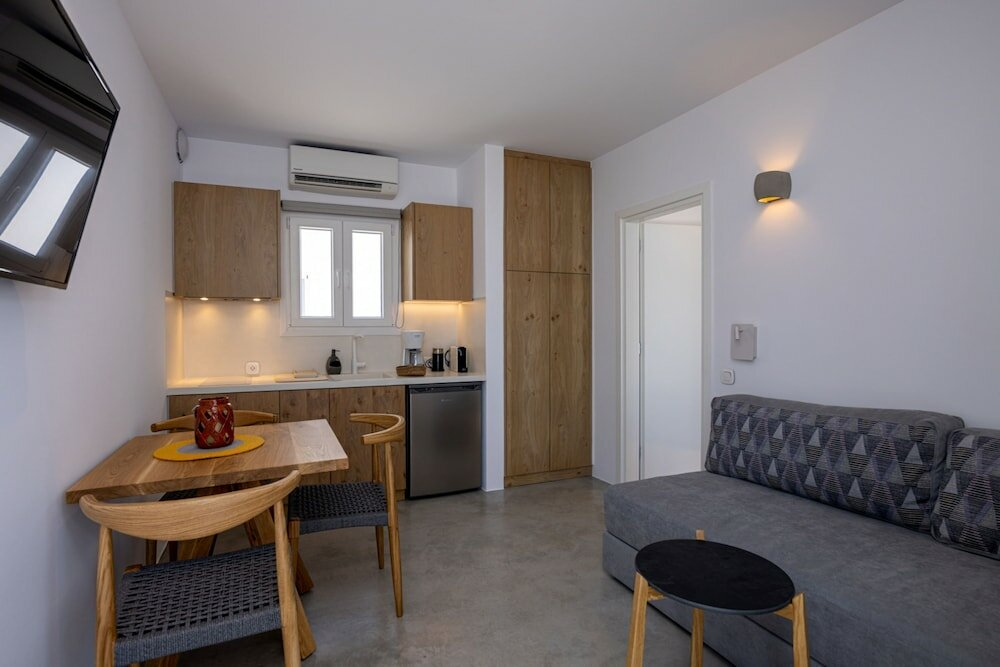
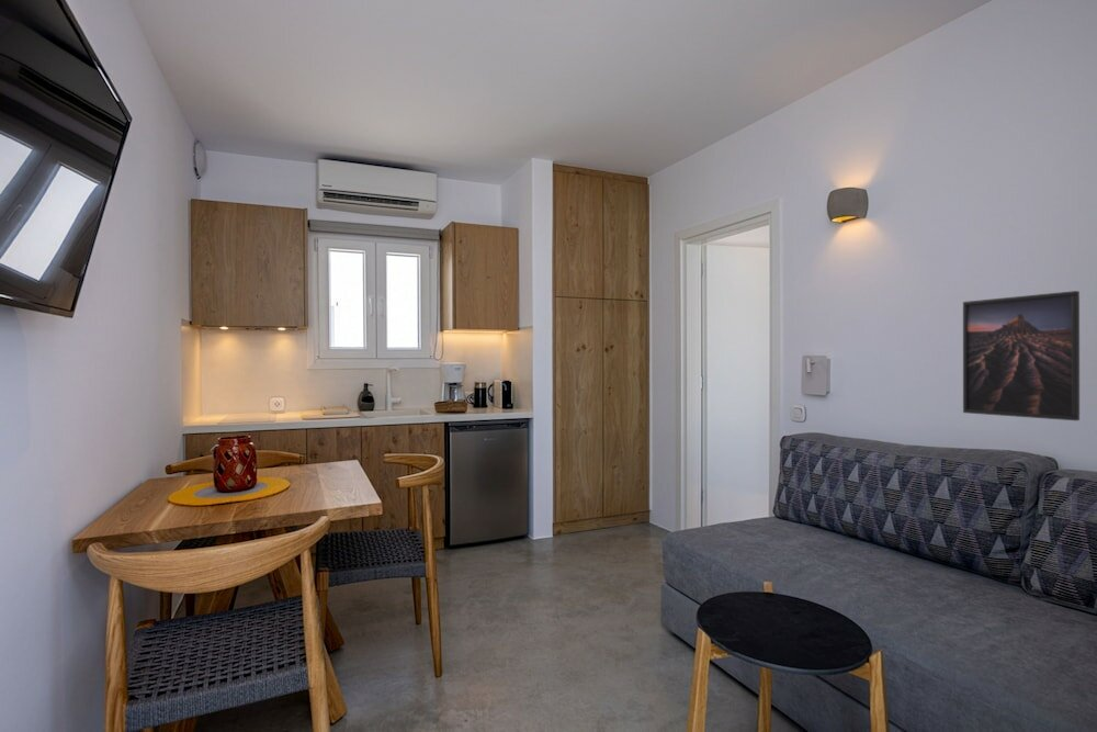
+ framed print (1016, 356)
